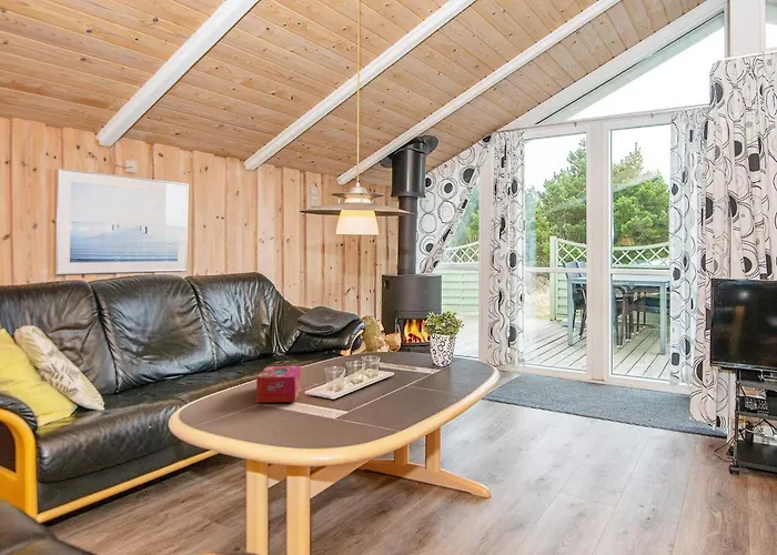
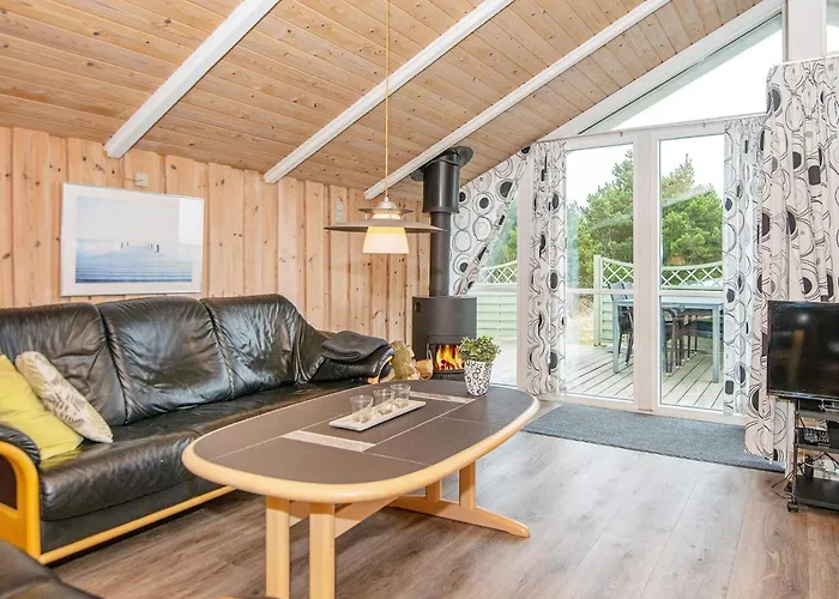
- tissue box (280, 383)
